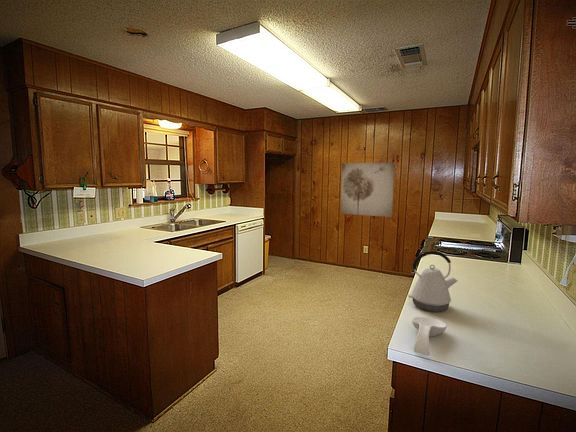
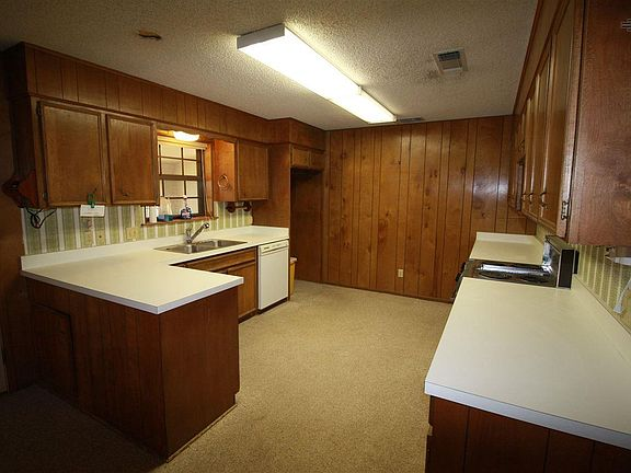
- wall art (366, 189)
- spoon rest (427, 329)
- kettle (433, 279)
